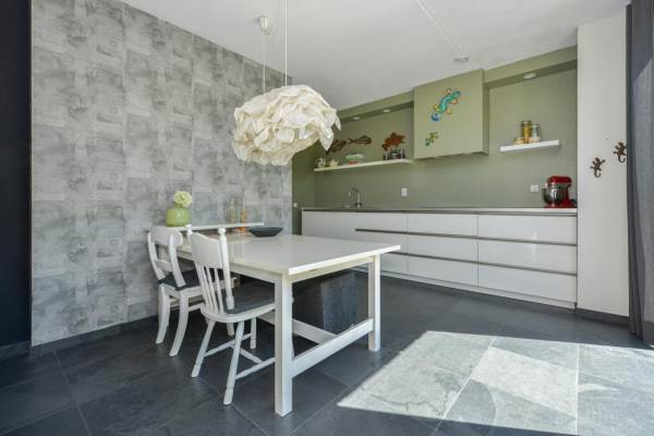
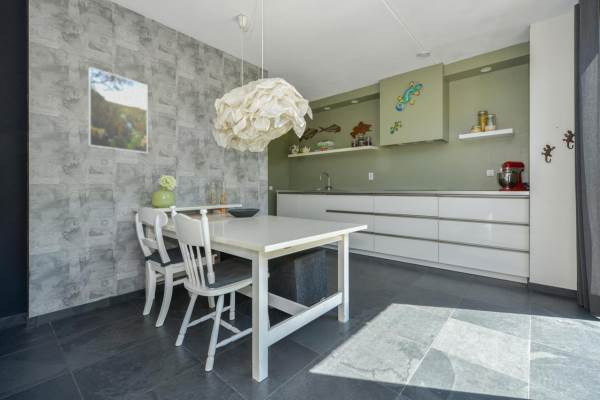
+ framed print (120, 113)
